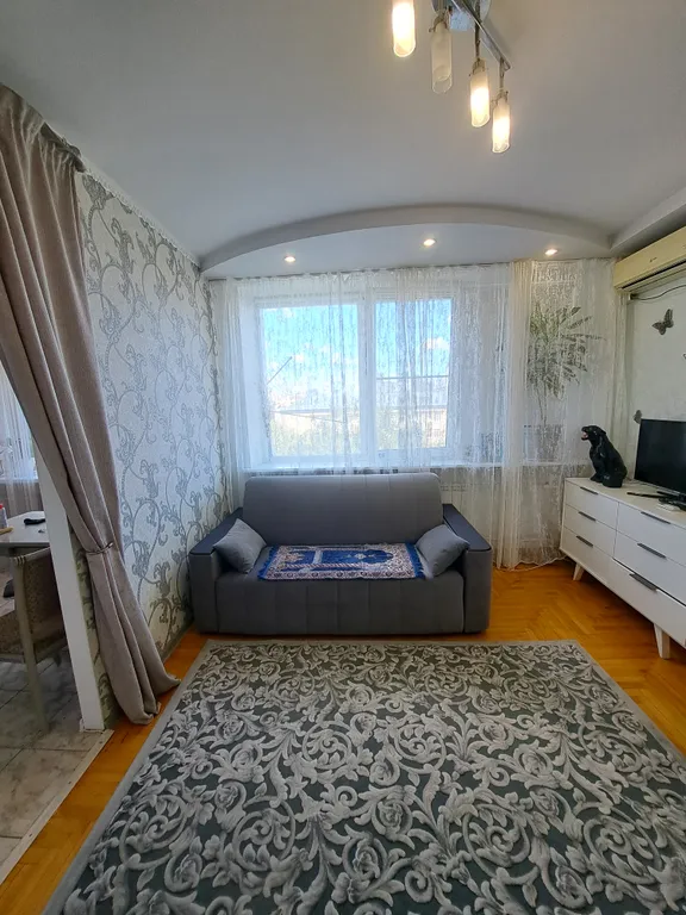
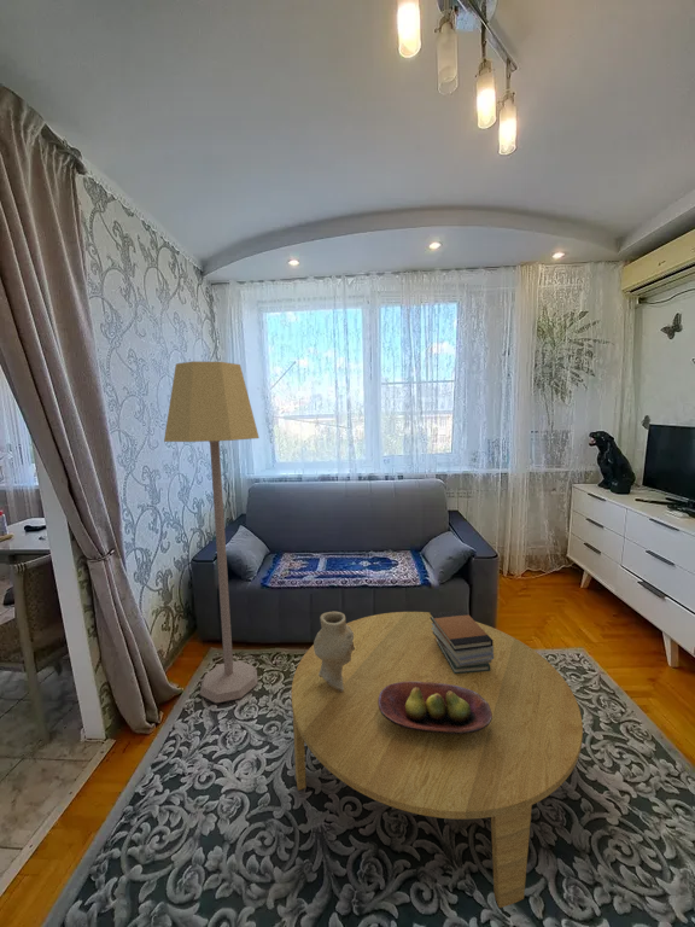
+ book stack (460, 640)
+ fruit bowl (432, 705)
+ lamp (220, 531)
+ decorative vase (334, 649)
+ coffee table (426, 731)
